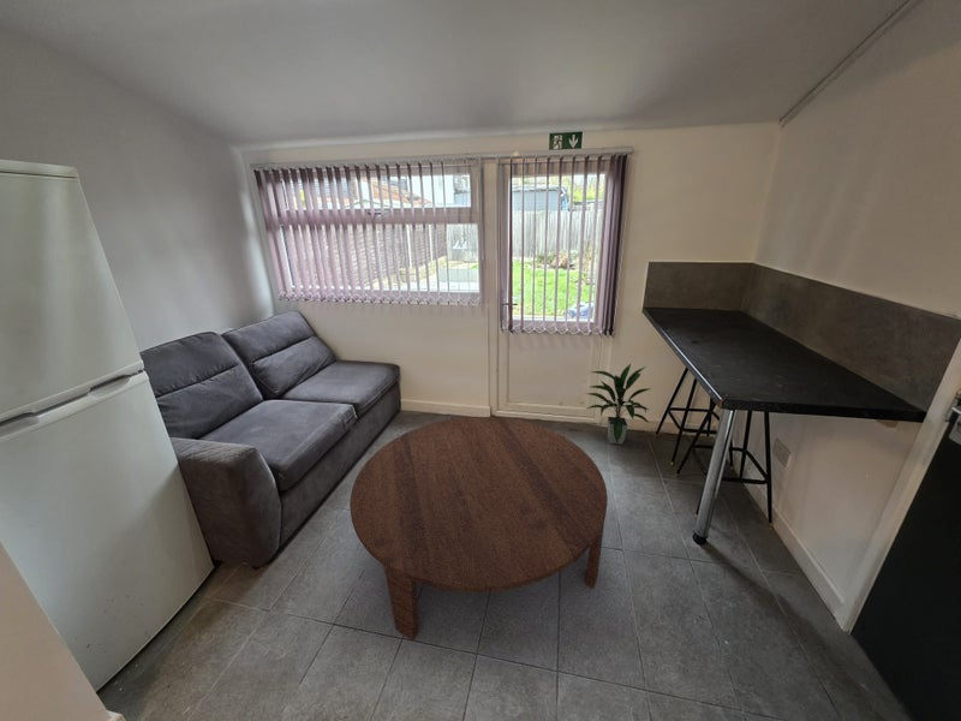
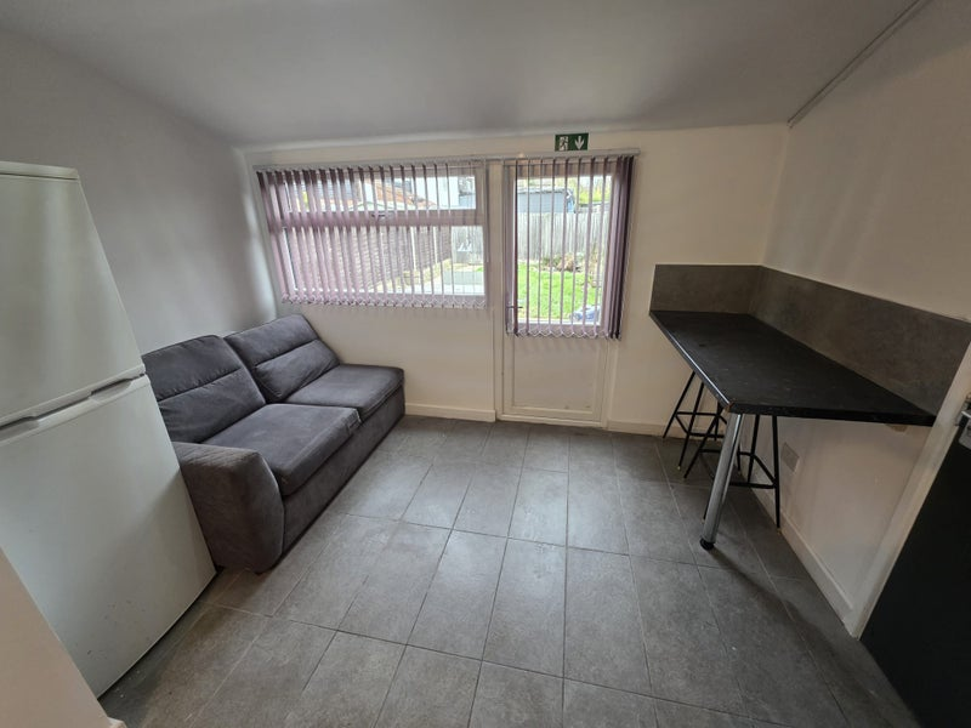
- coffee table (478, 503)
- indoor plant (617, 404)
